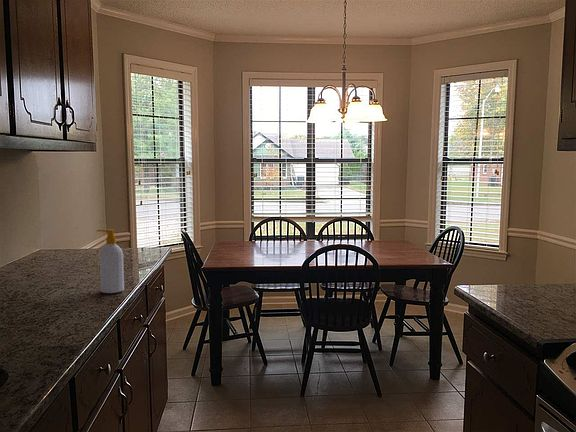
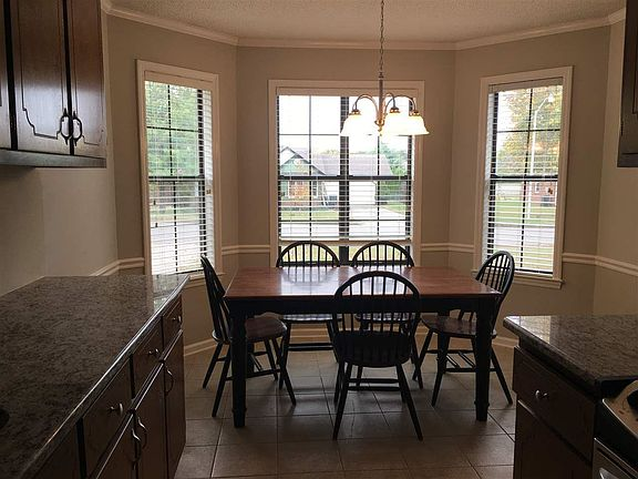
- soap bottle (110, 260)
